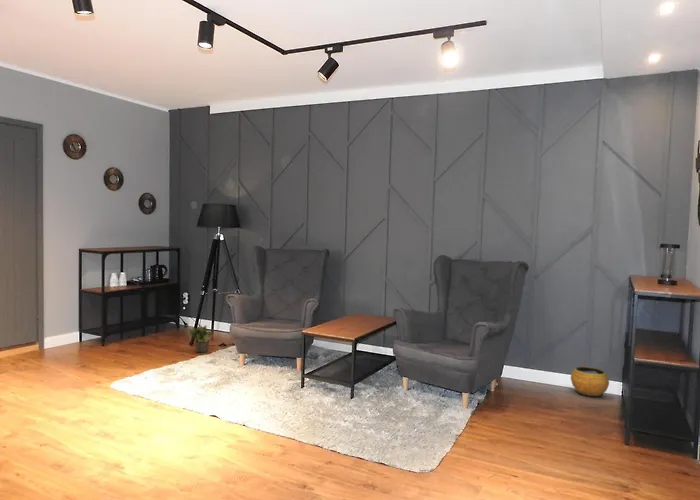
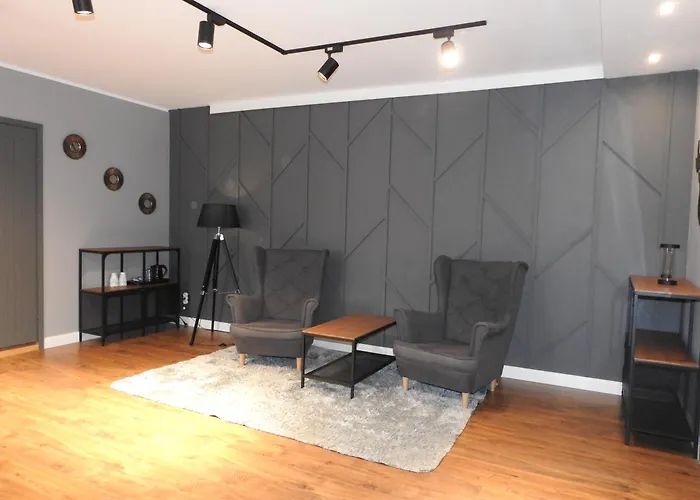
- clay pot (585, 380)
- potted plant (200, 336)
